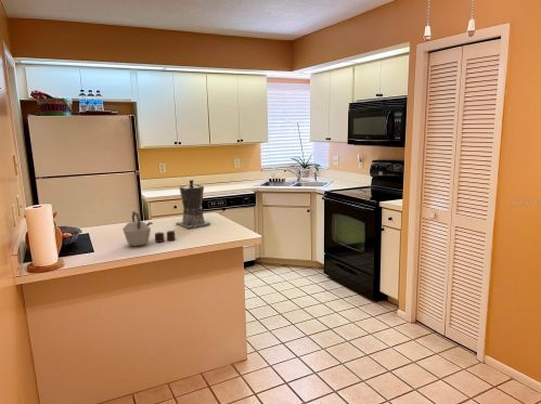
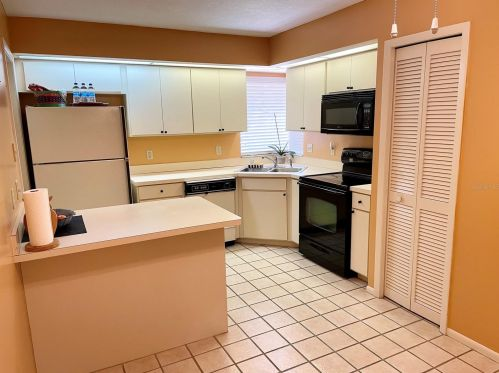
- coffee maker (192, 201)
- kettle (149, 227)
